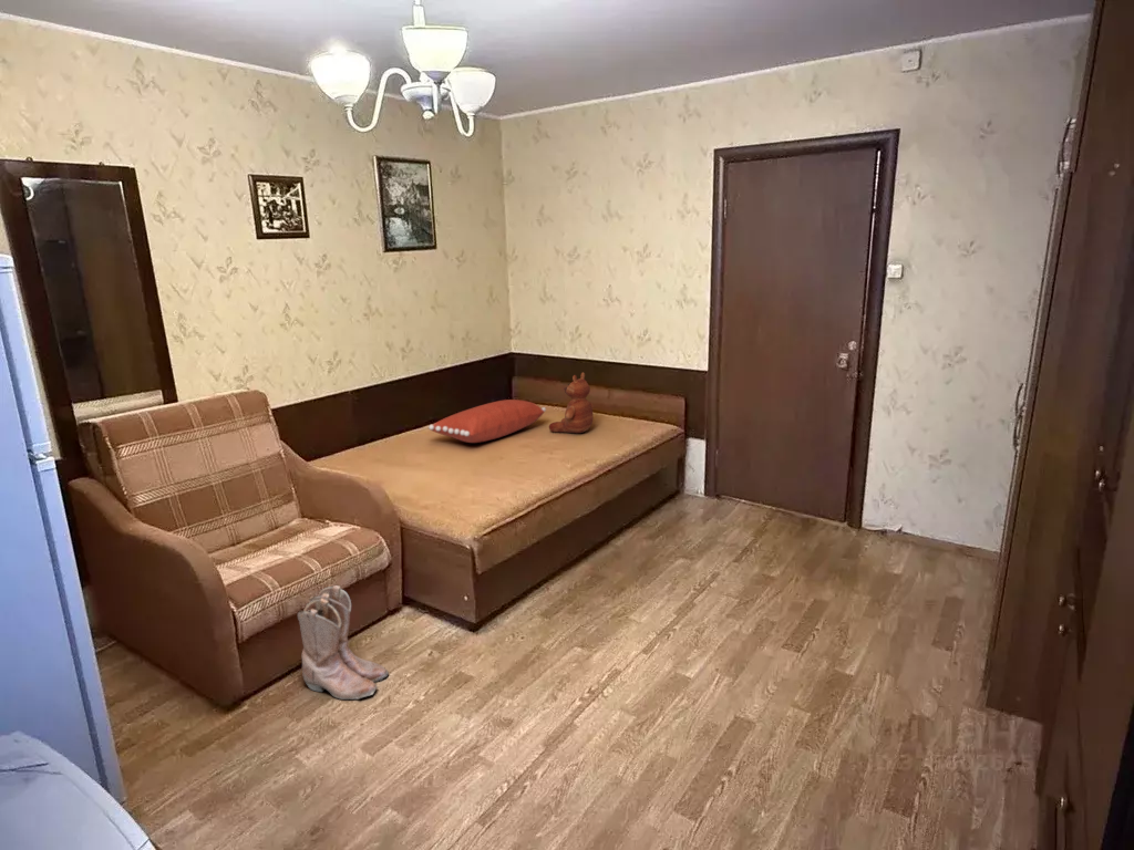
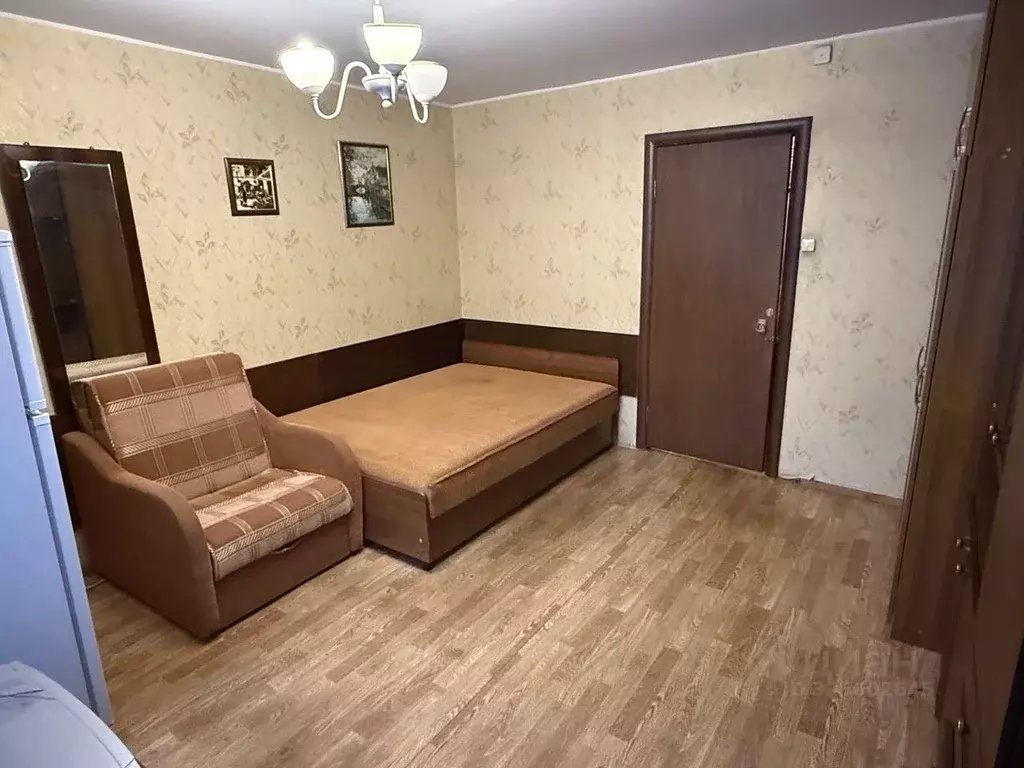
- pillow (488, 419)
- boots (342, 639)
- teddy bear (571, 402)
